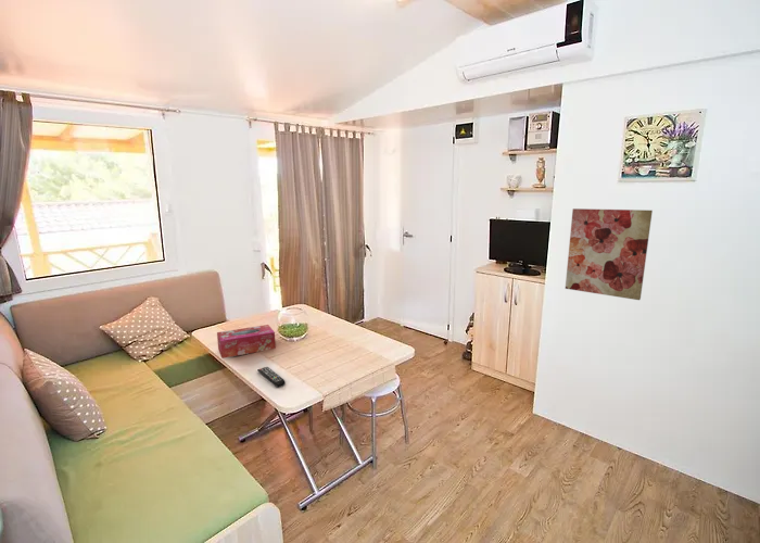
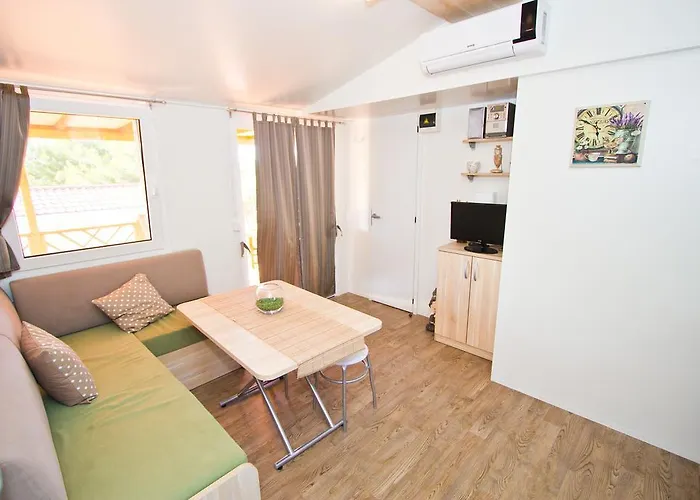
- remote control (270, 376)
- tissue box (245, 340)
- wall art (605, 252)
